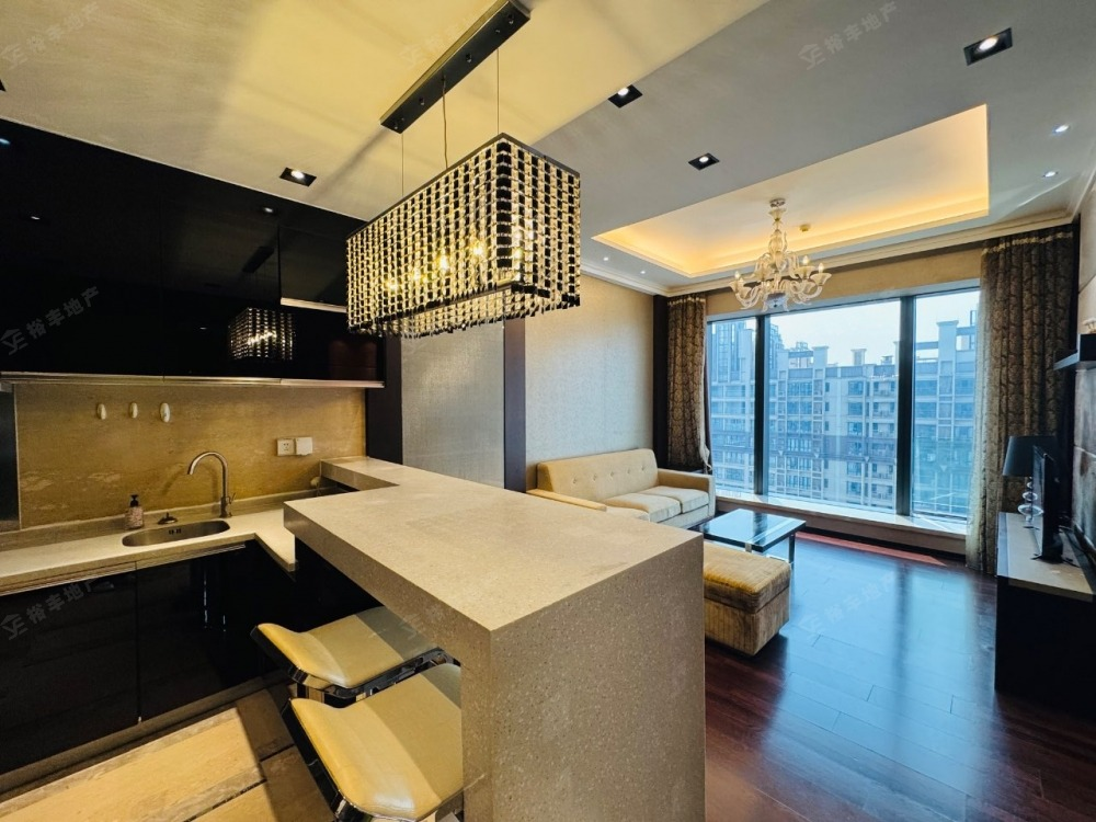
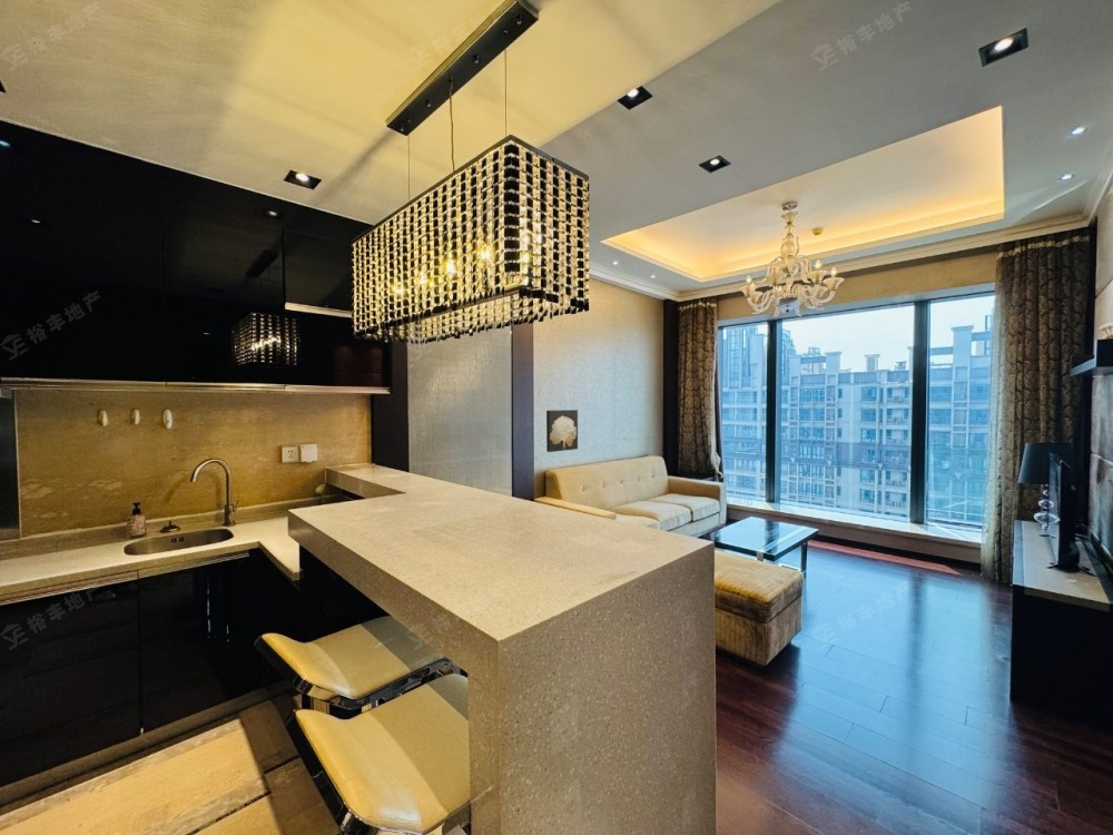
+ wall art (562, 430)
